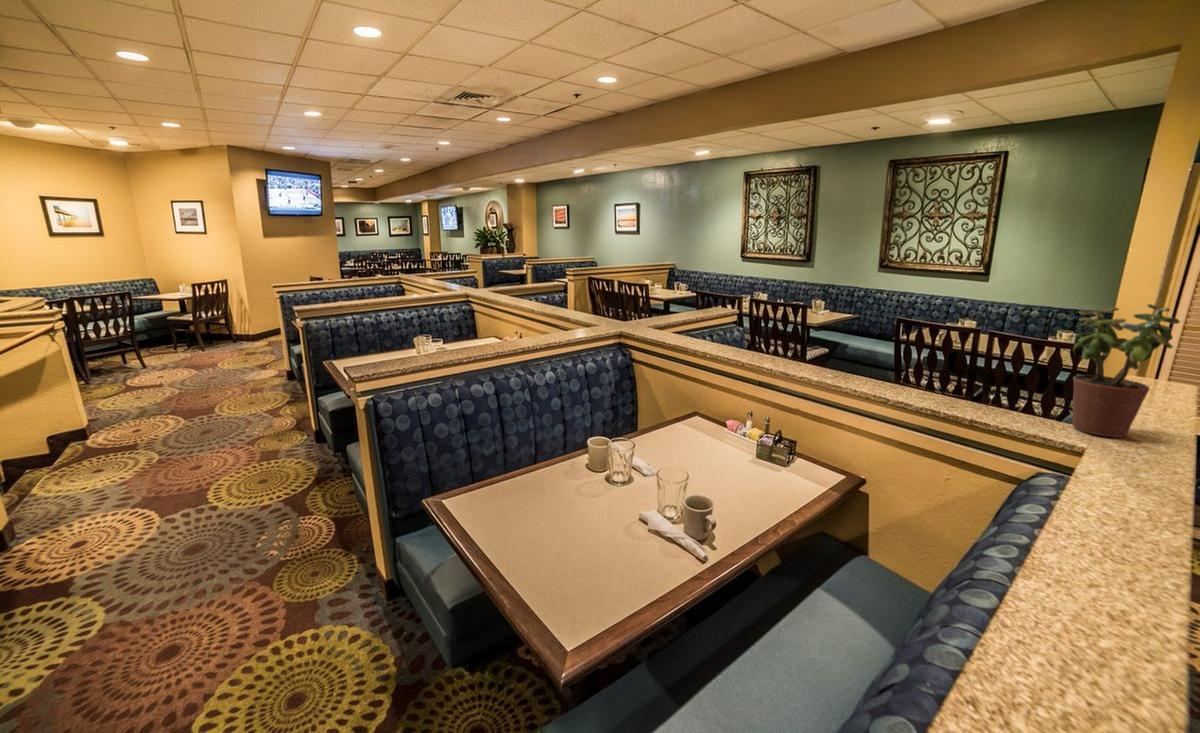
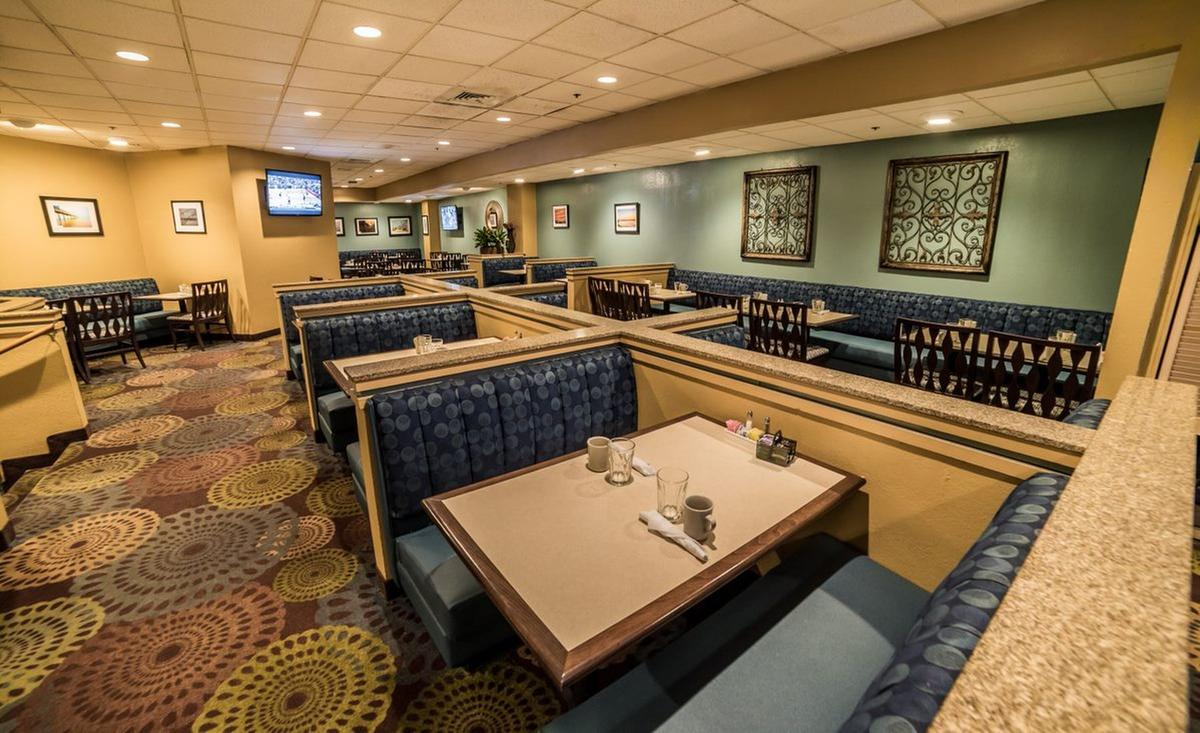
- potted plant (1120, 370)
